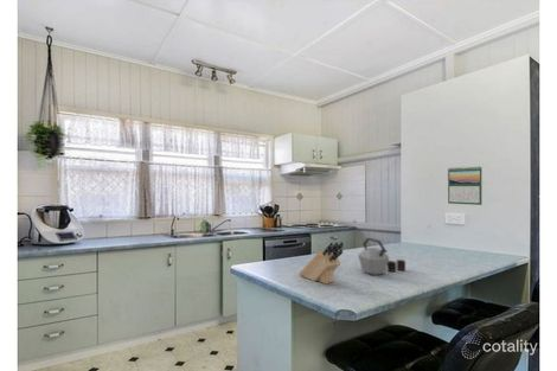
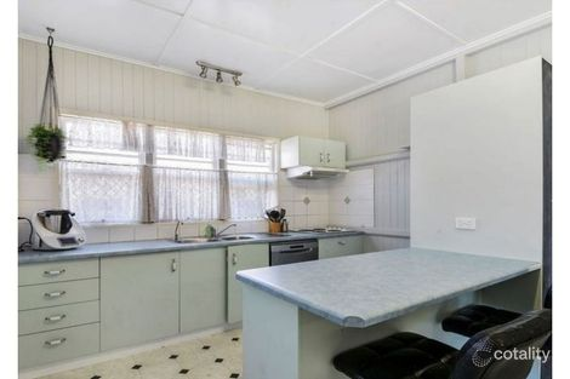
- knife block (321, 258)
- kettle (384, 255)
- calendar (463, 185)
